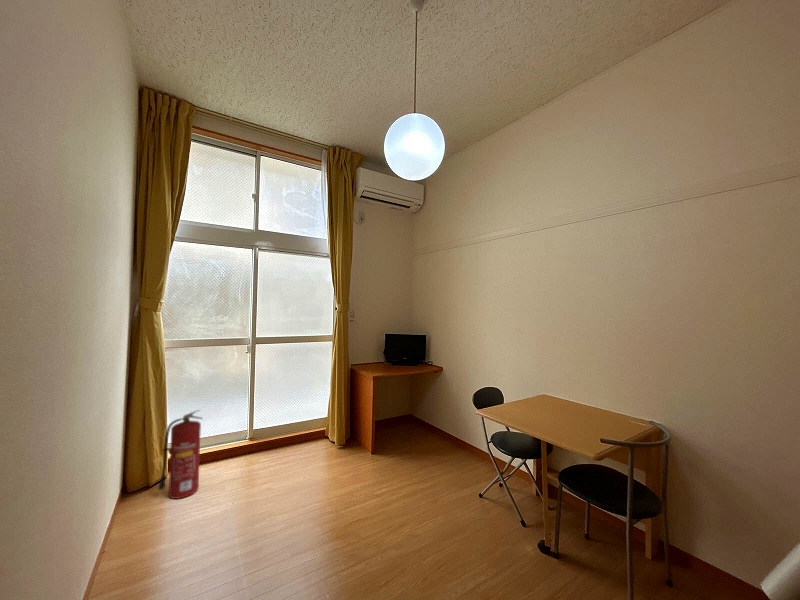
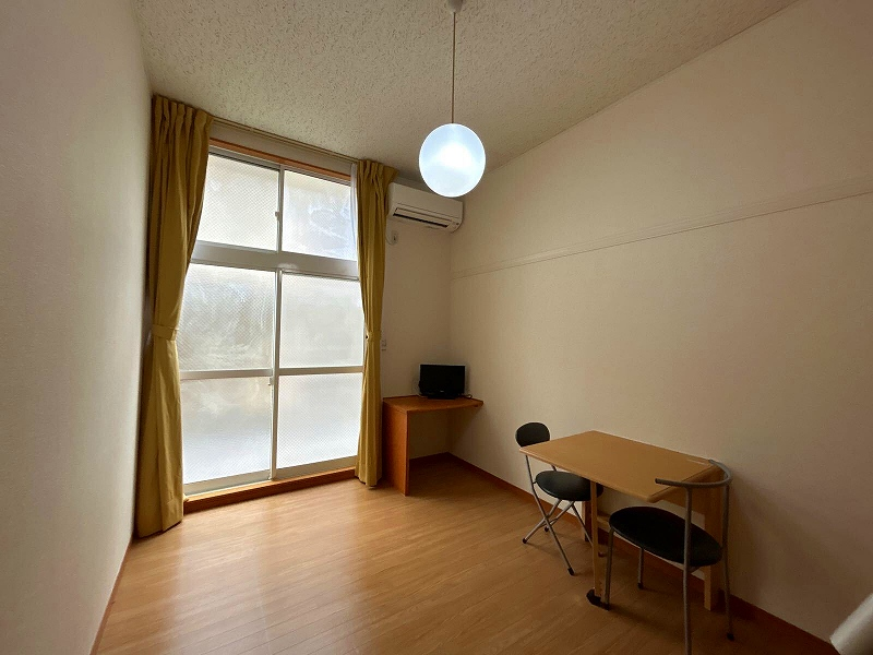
- fire extinguisher (181, 452)
